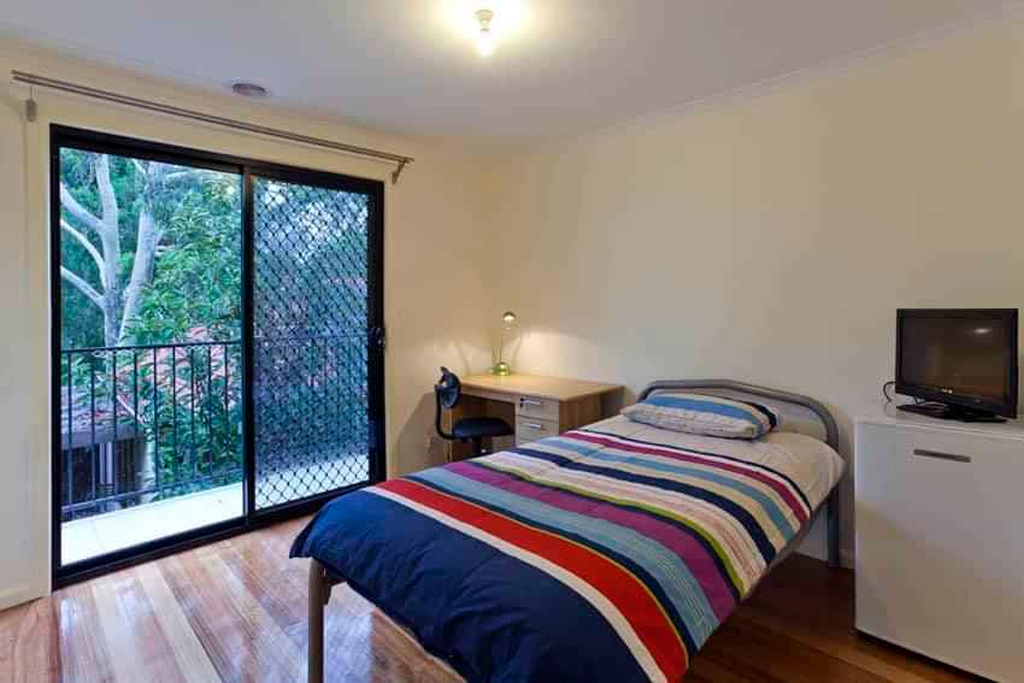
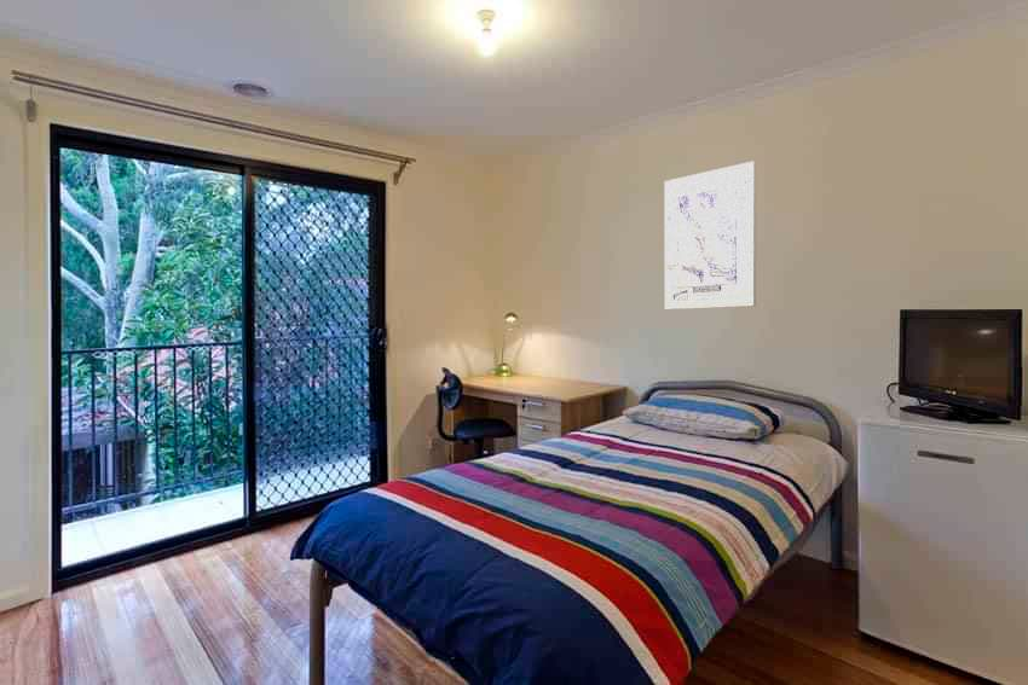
+ wall art (708, 239)
